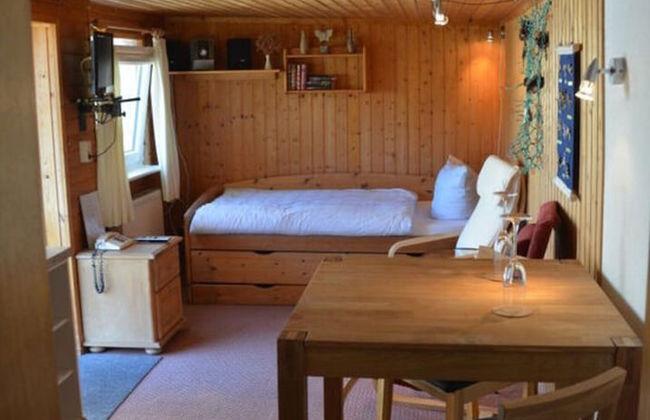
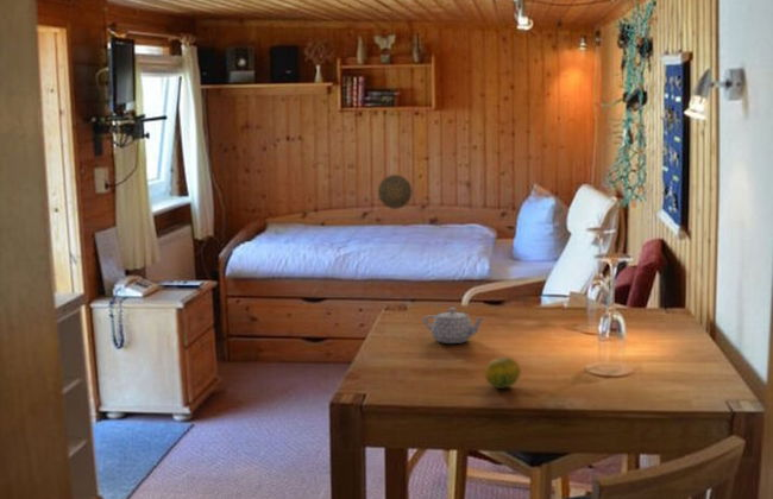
+ decorative plate (395, 191)
+ teapot (454, 324)
+ fruit (502, 372)
